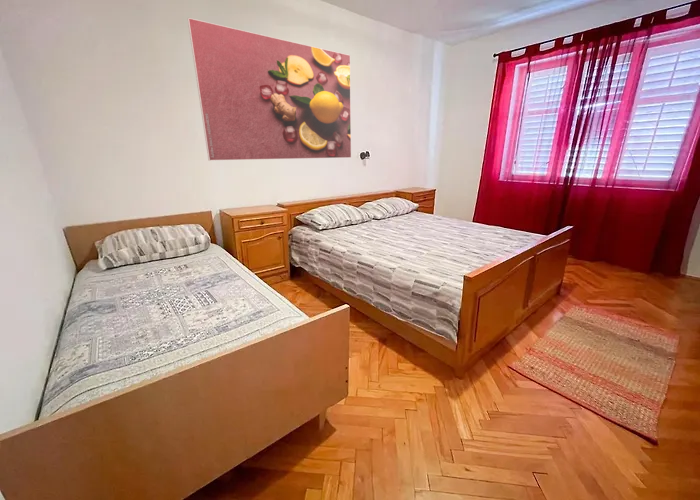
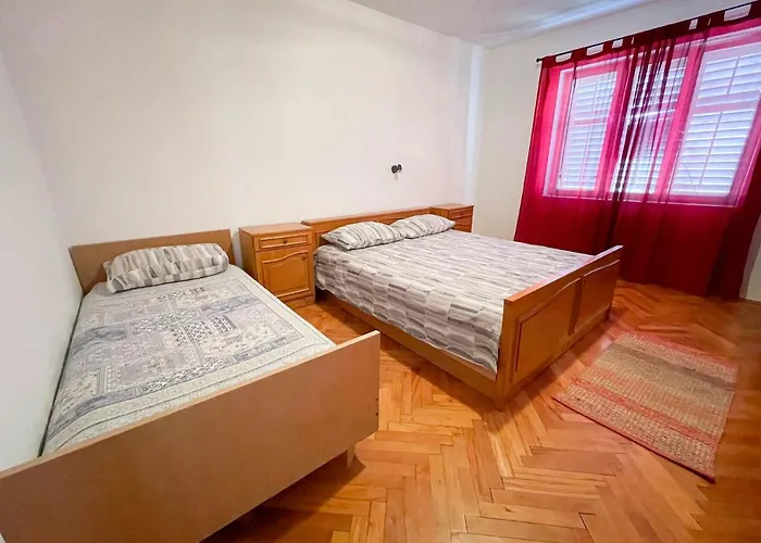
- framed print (286, 102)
